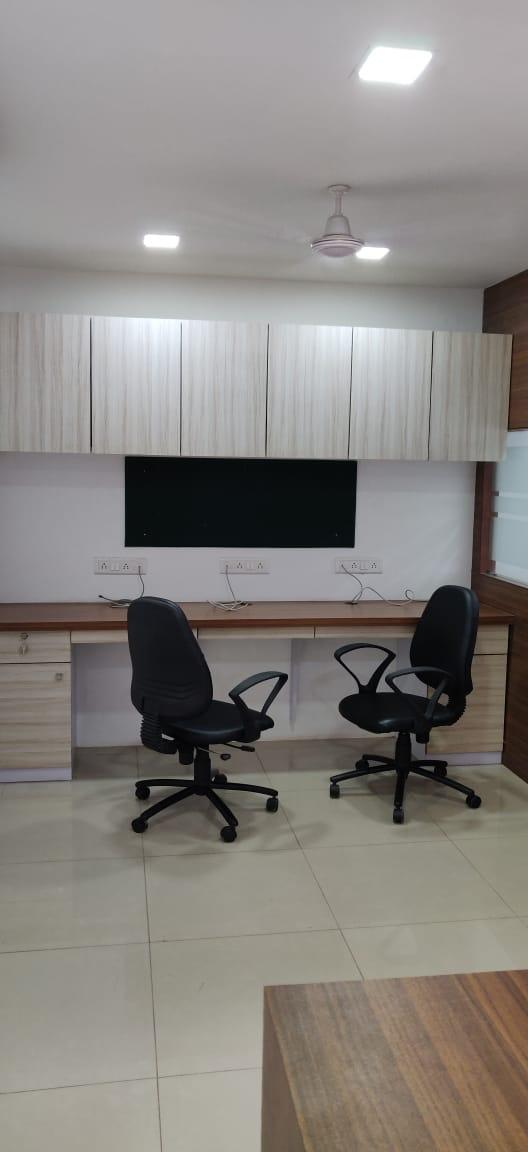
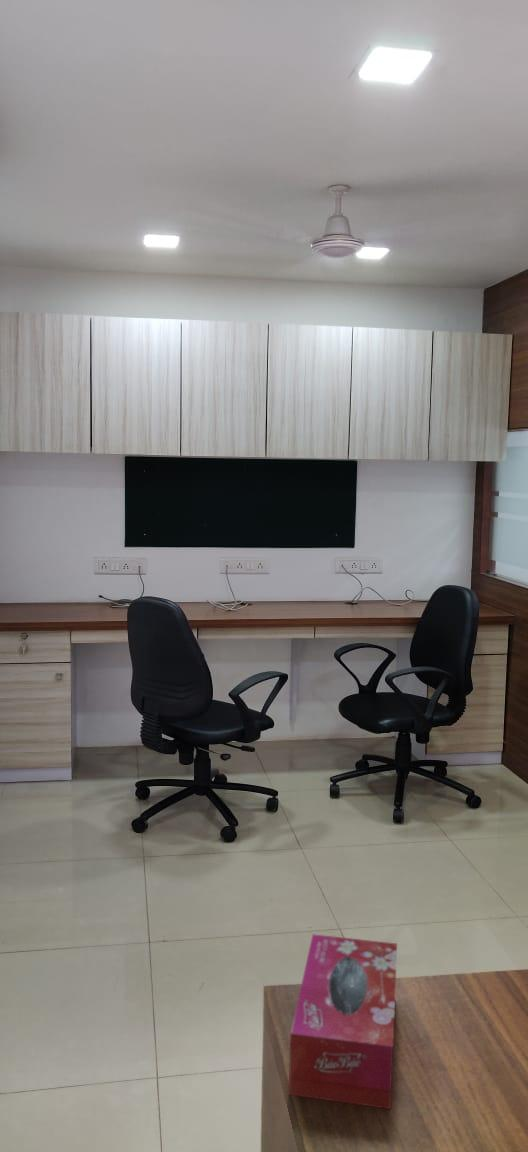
+ tissue box (347, 1012)
